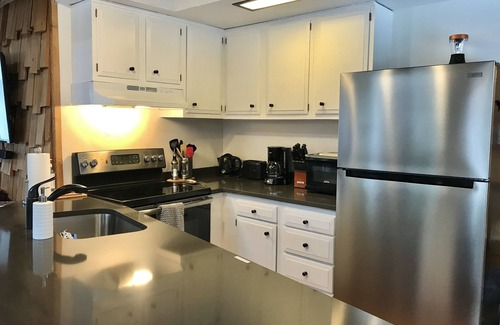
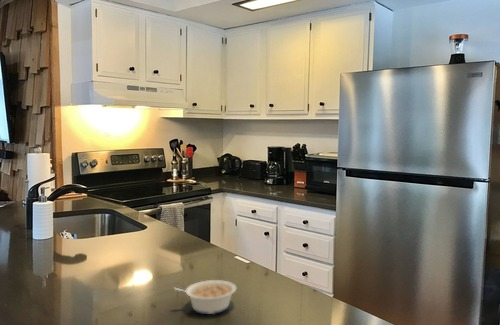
+ legume (209, 296)
